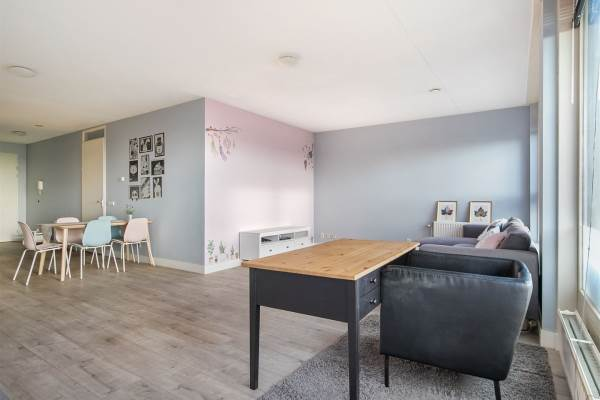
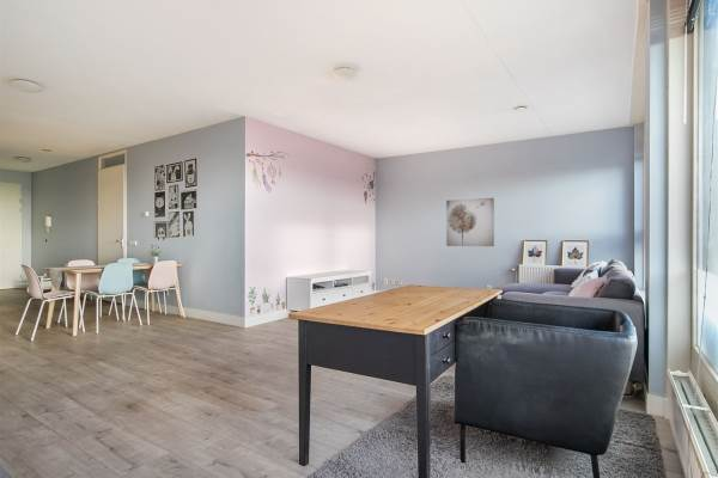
+ wall art (469, 222)
